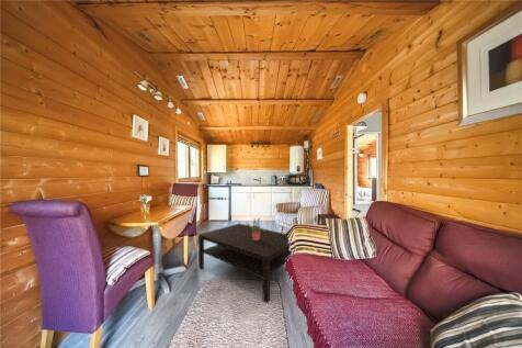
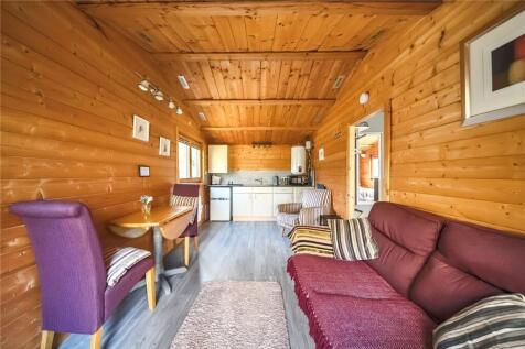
- potted plant (257, 231)
- coffee table (249, 252)
